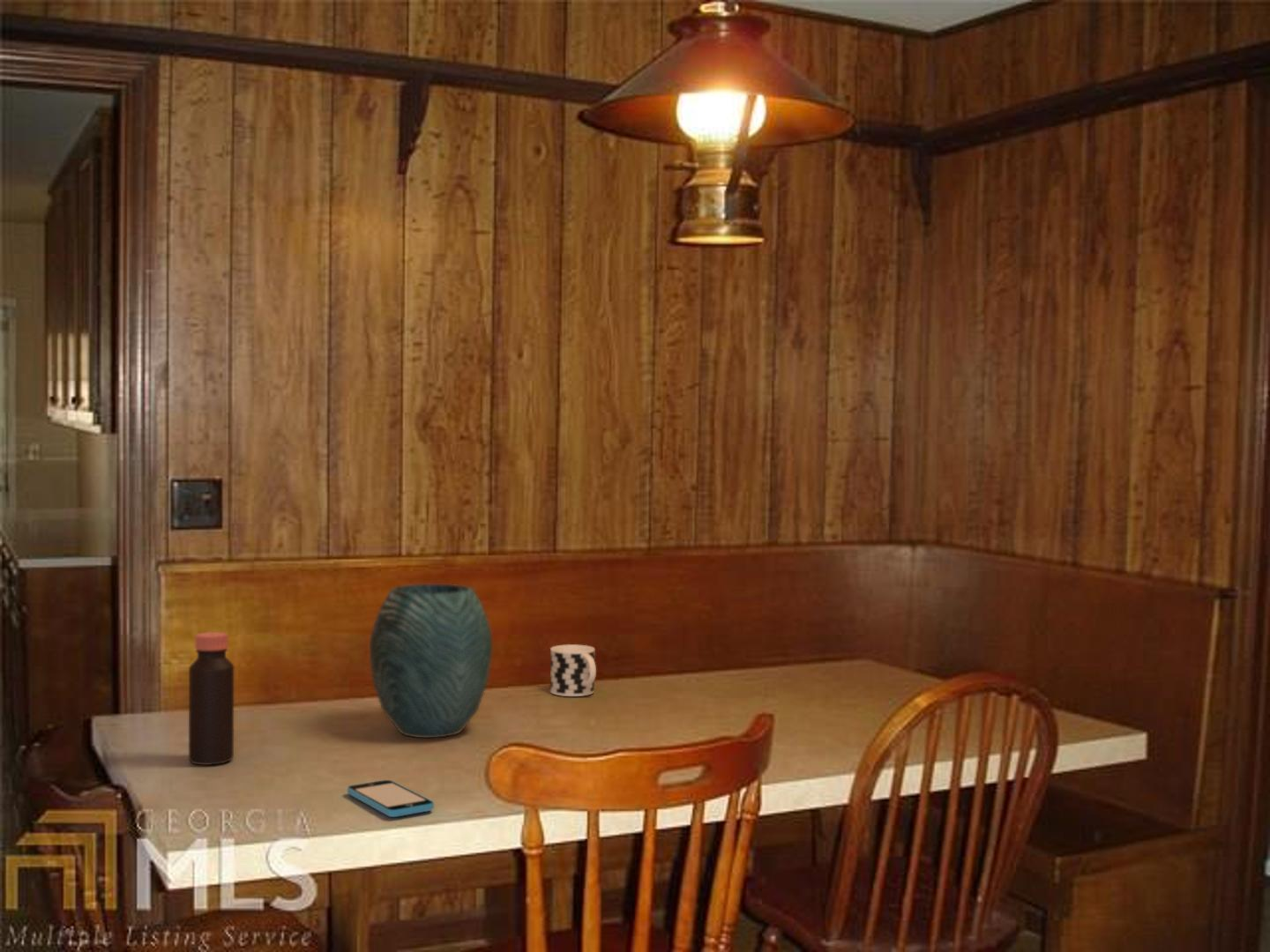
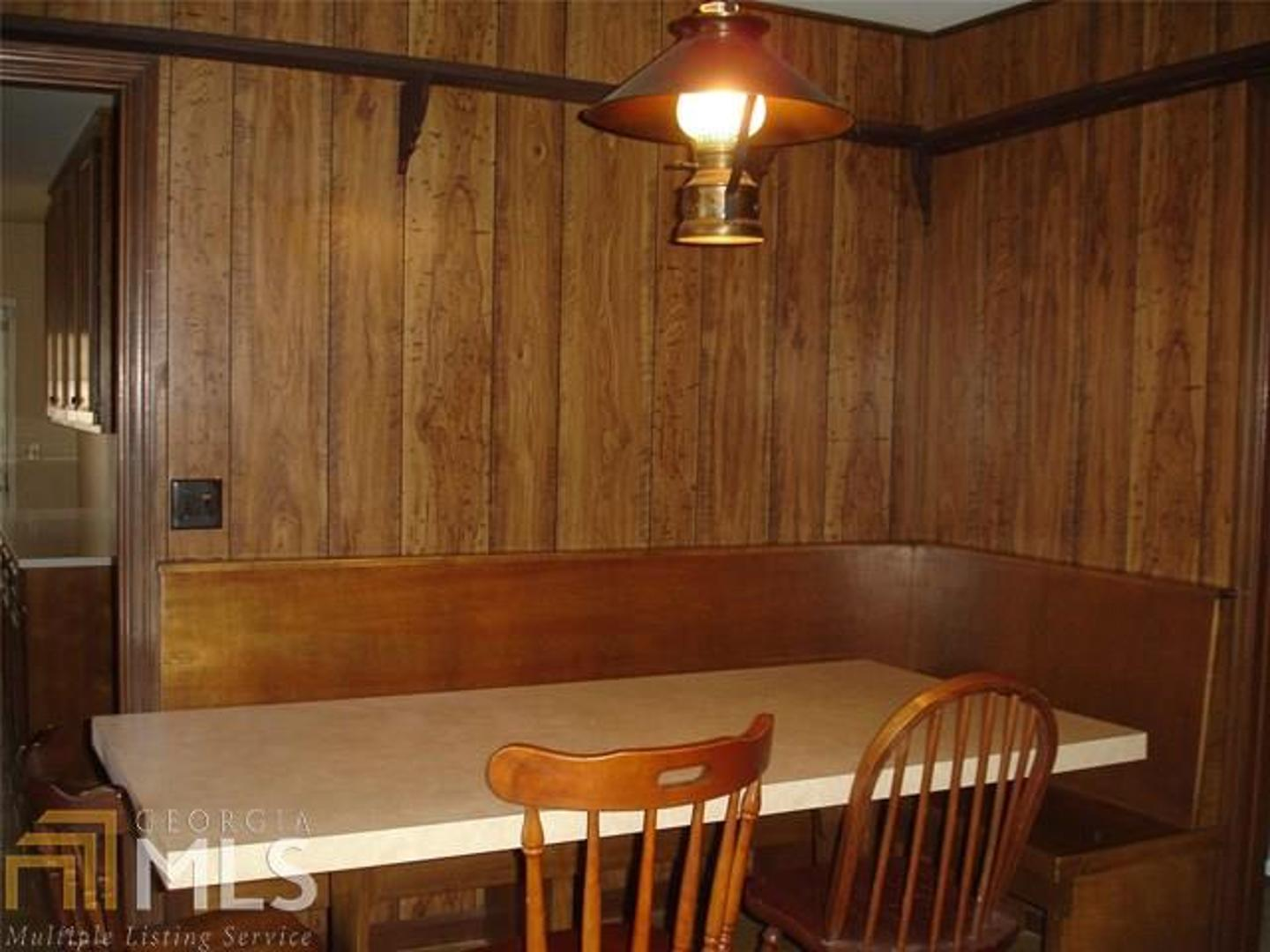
- cup (576, 671)
- bottle (211, 697)
- smartphone (390, 798)
- vase (431, 659)
